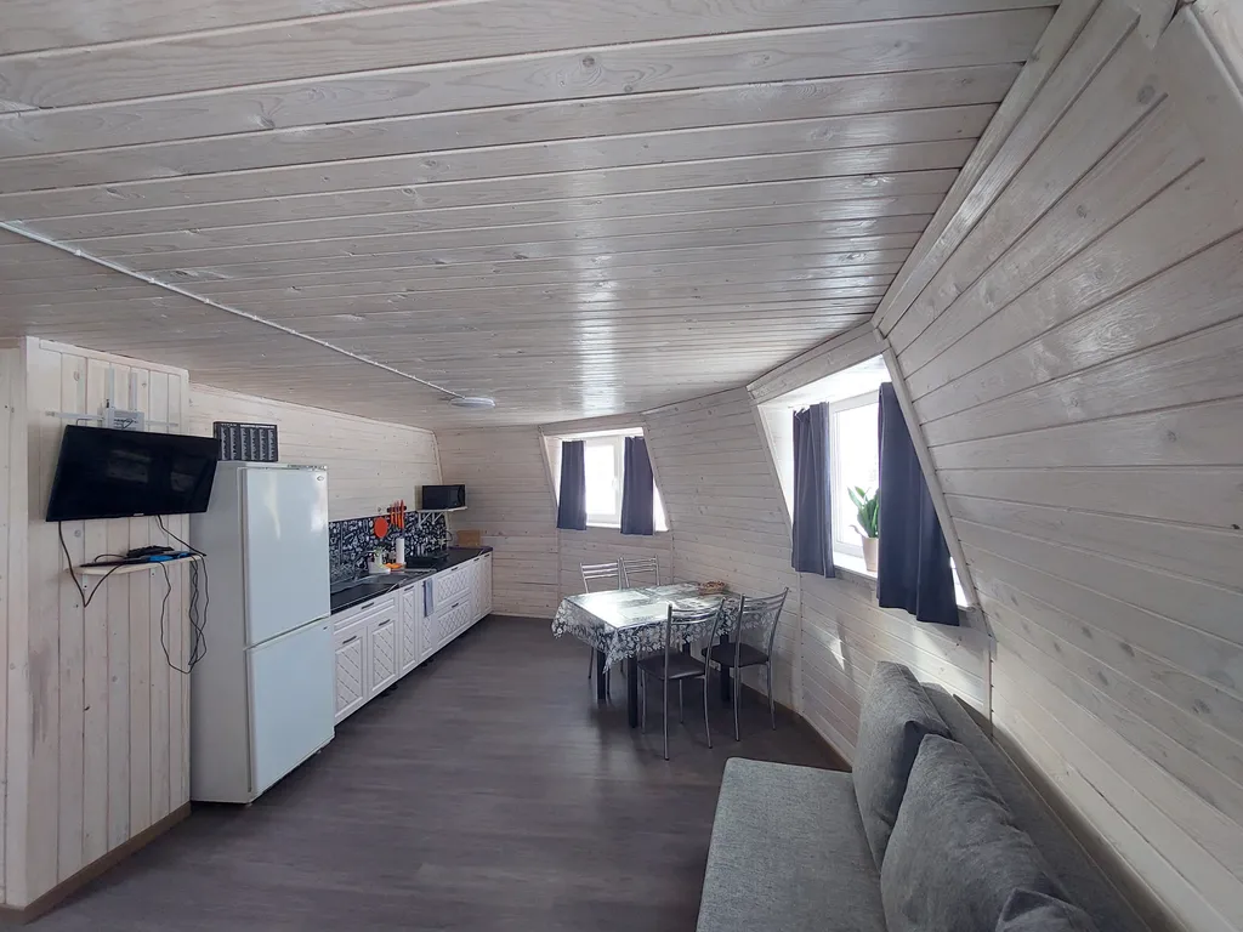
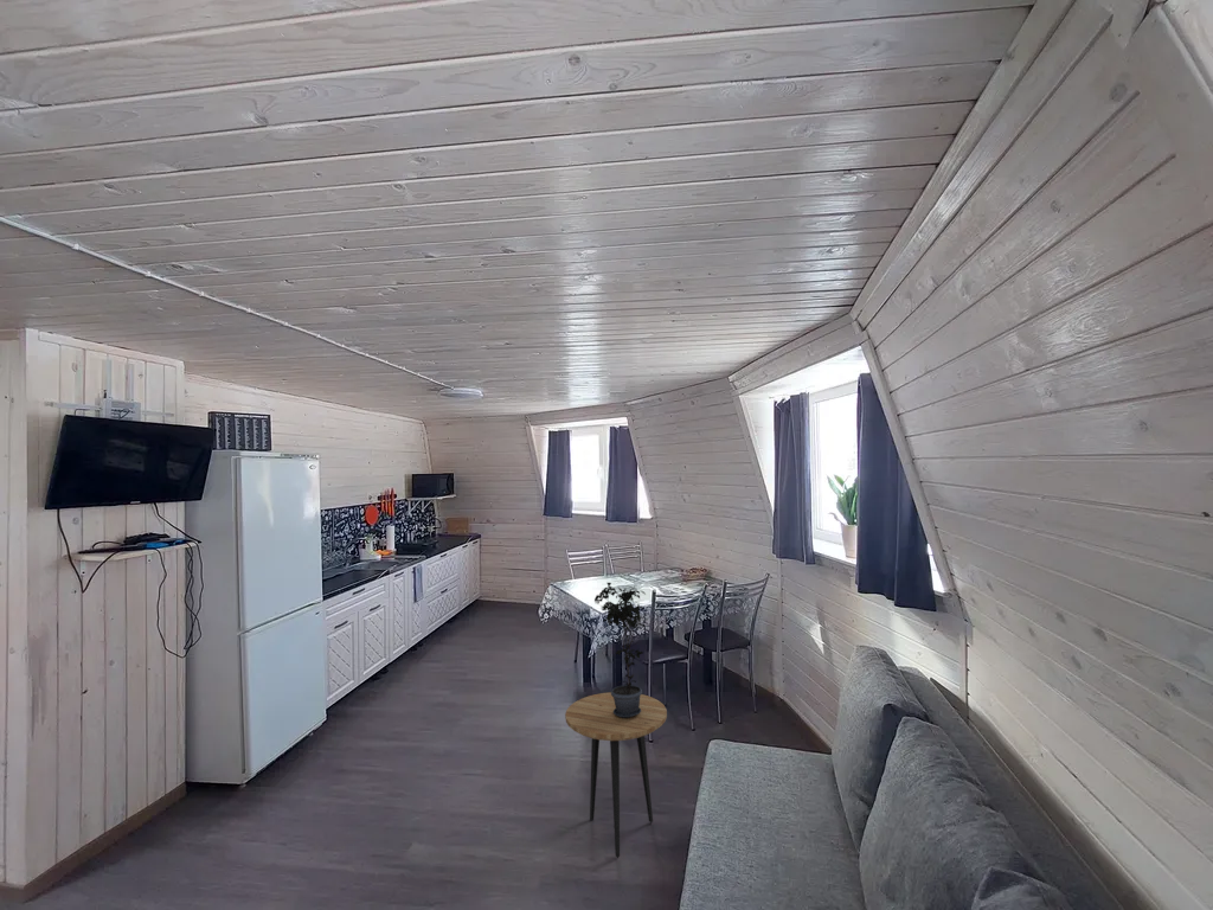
+ side table (617, 771)
+ potted plant (623, 646)
